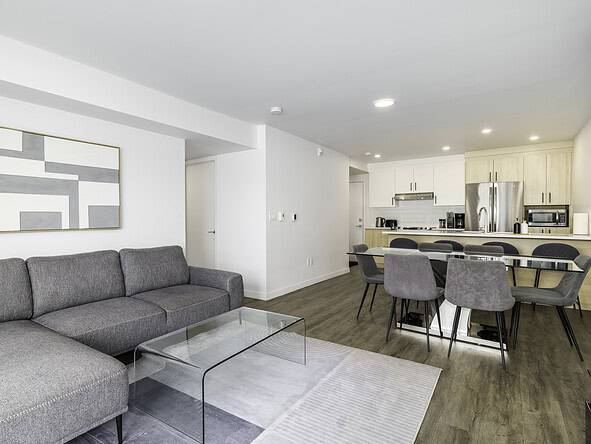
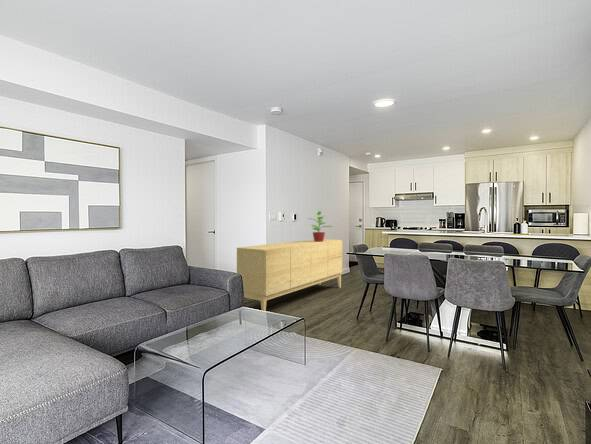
+ potted plant (318, 226)
+ sideboard (297, 270)
